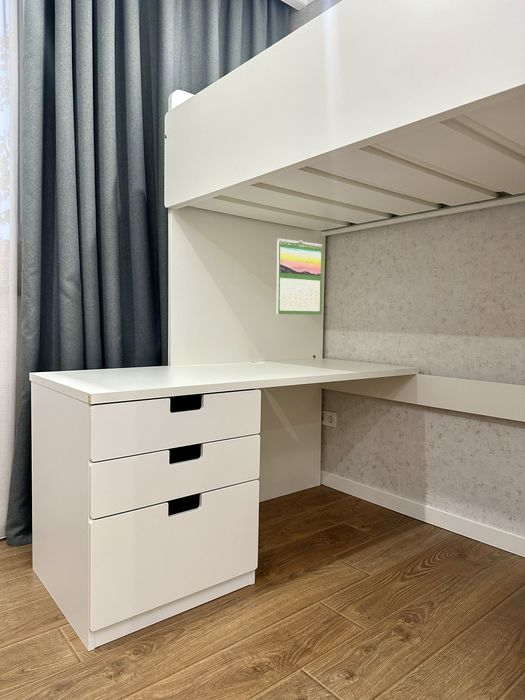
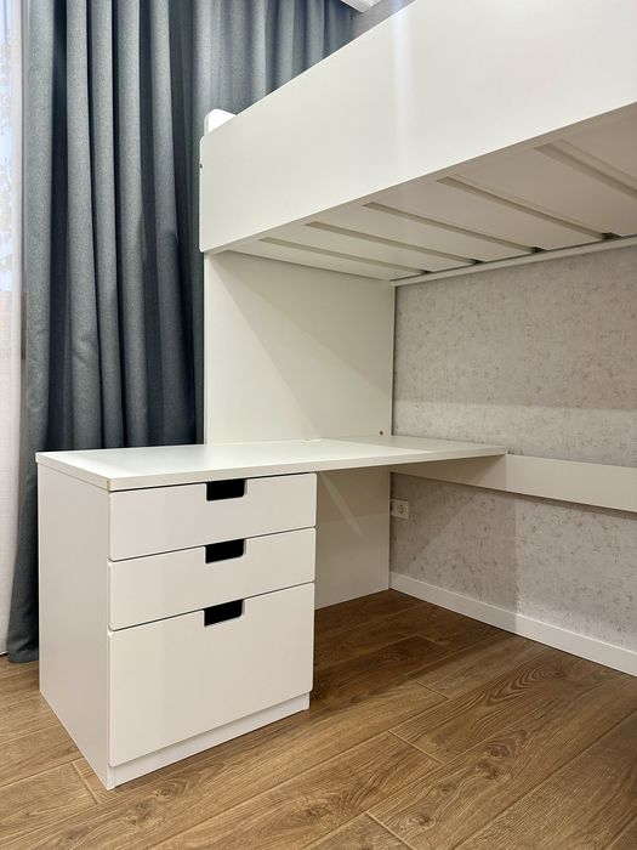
- calendar (300, 277)
